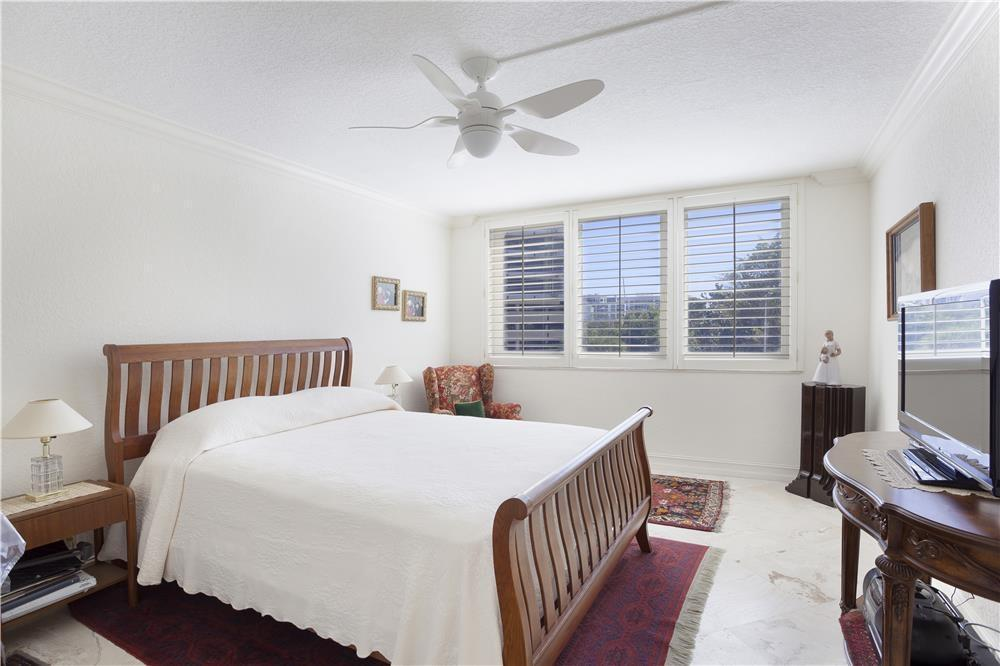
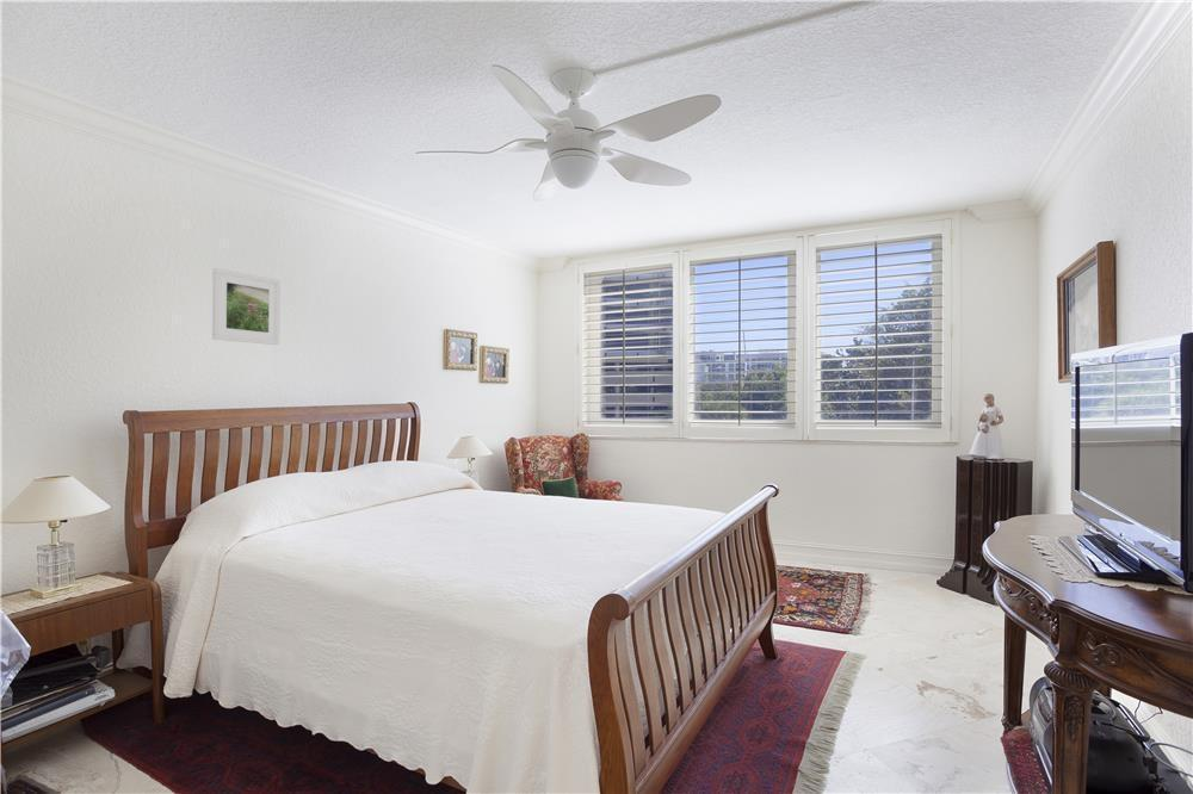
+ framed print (247, 308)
